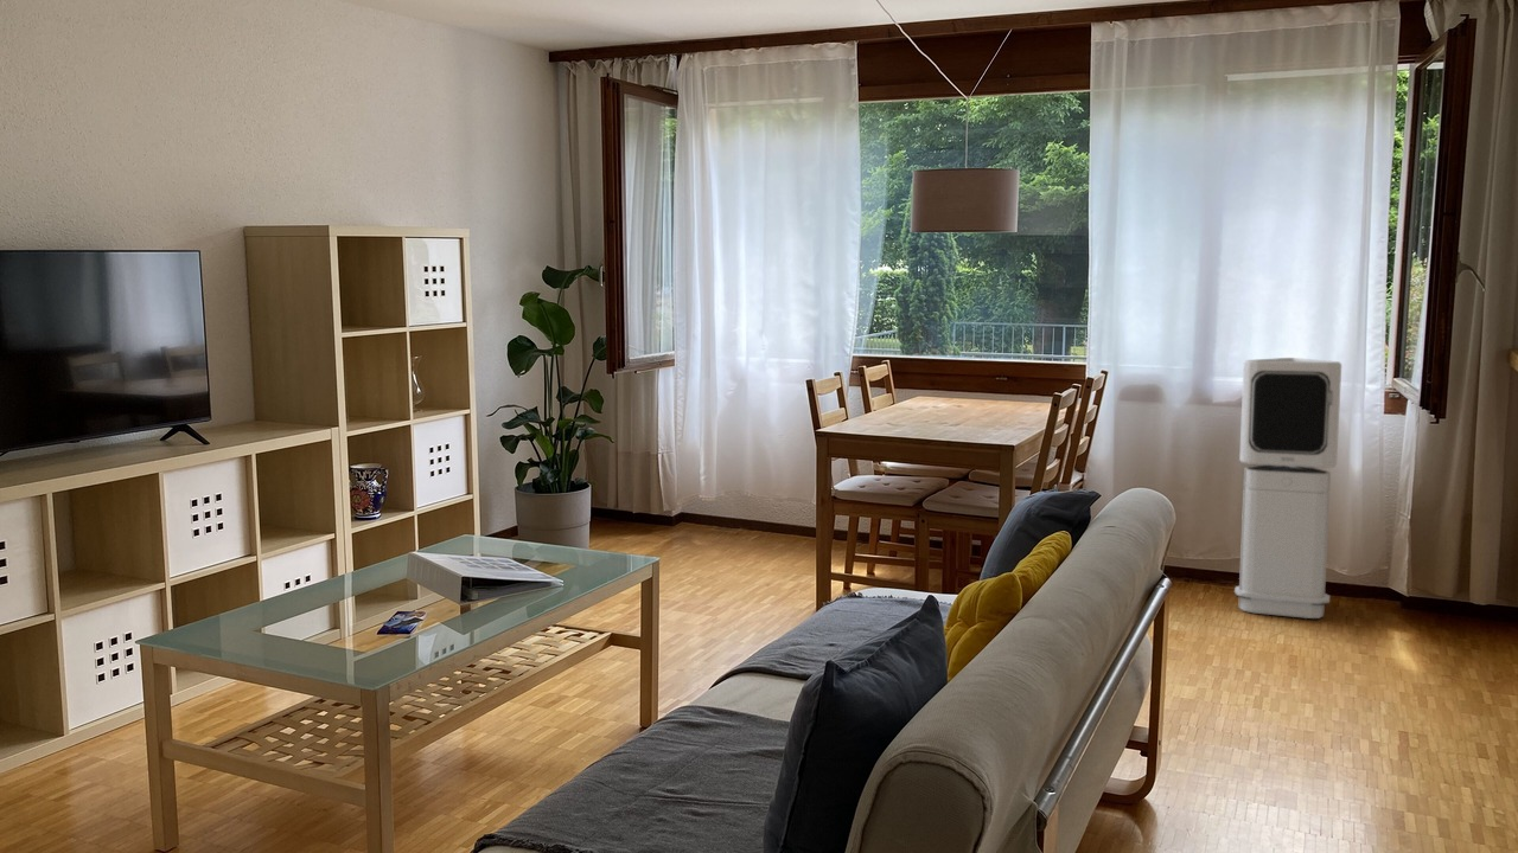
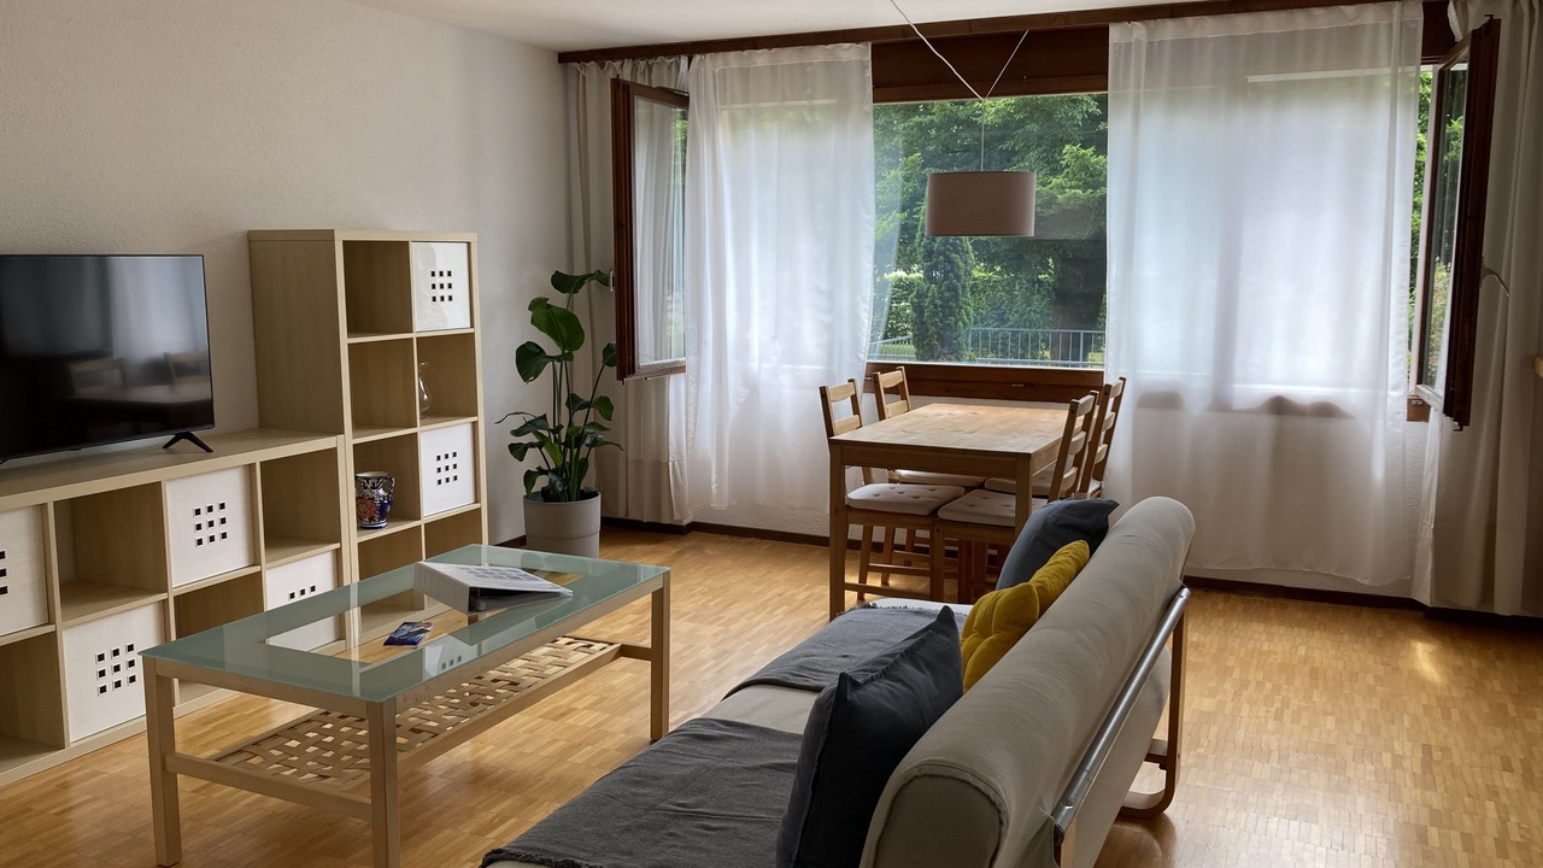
- air purifier (1286, 483)
